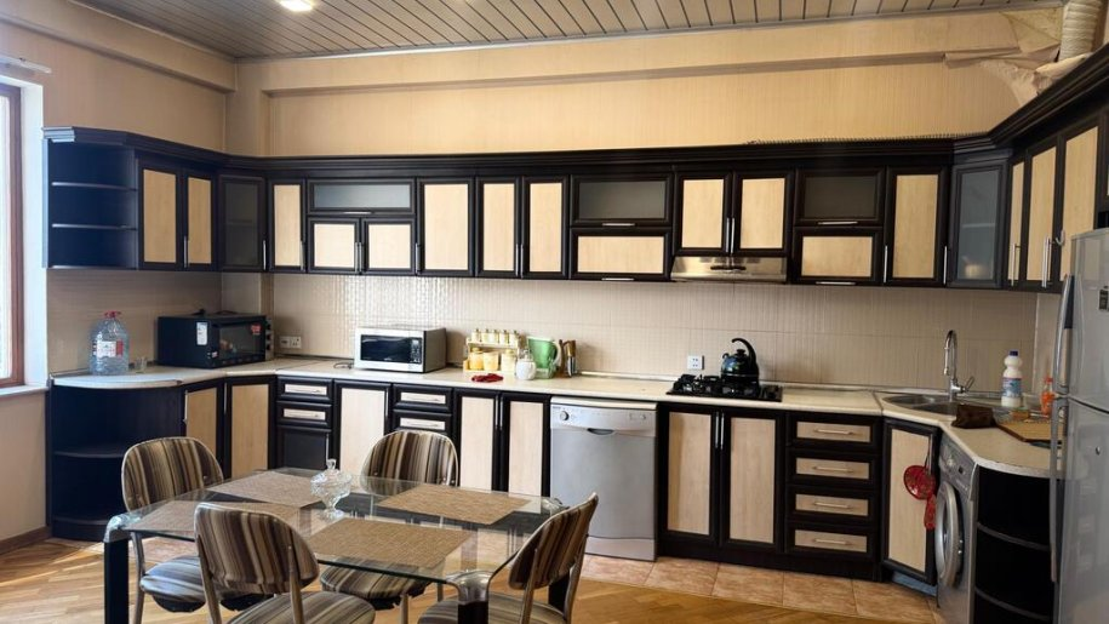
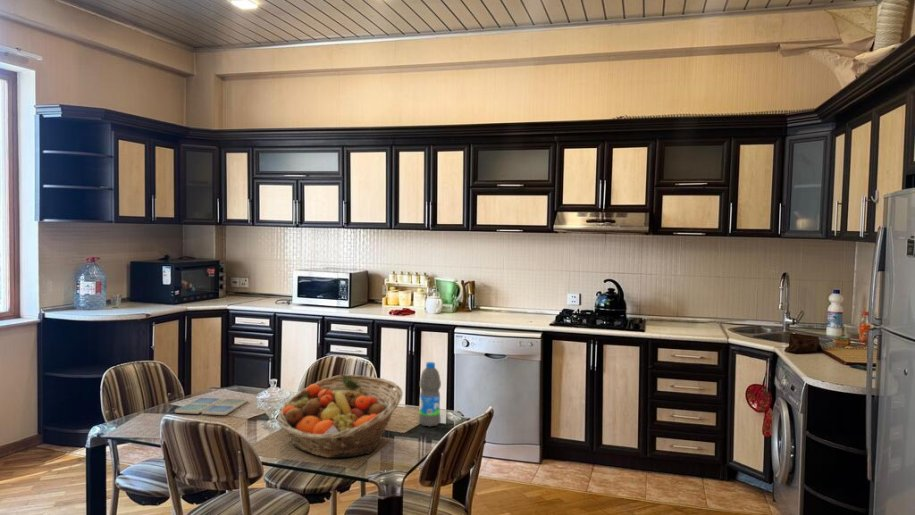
+ drink coaster (212, 405)
+ water bottle (430, 393)
+ fruit basket (339, 413)
